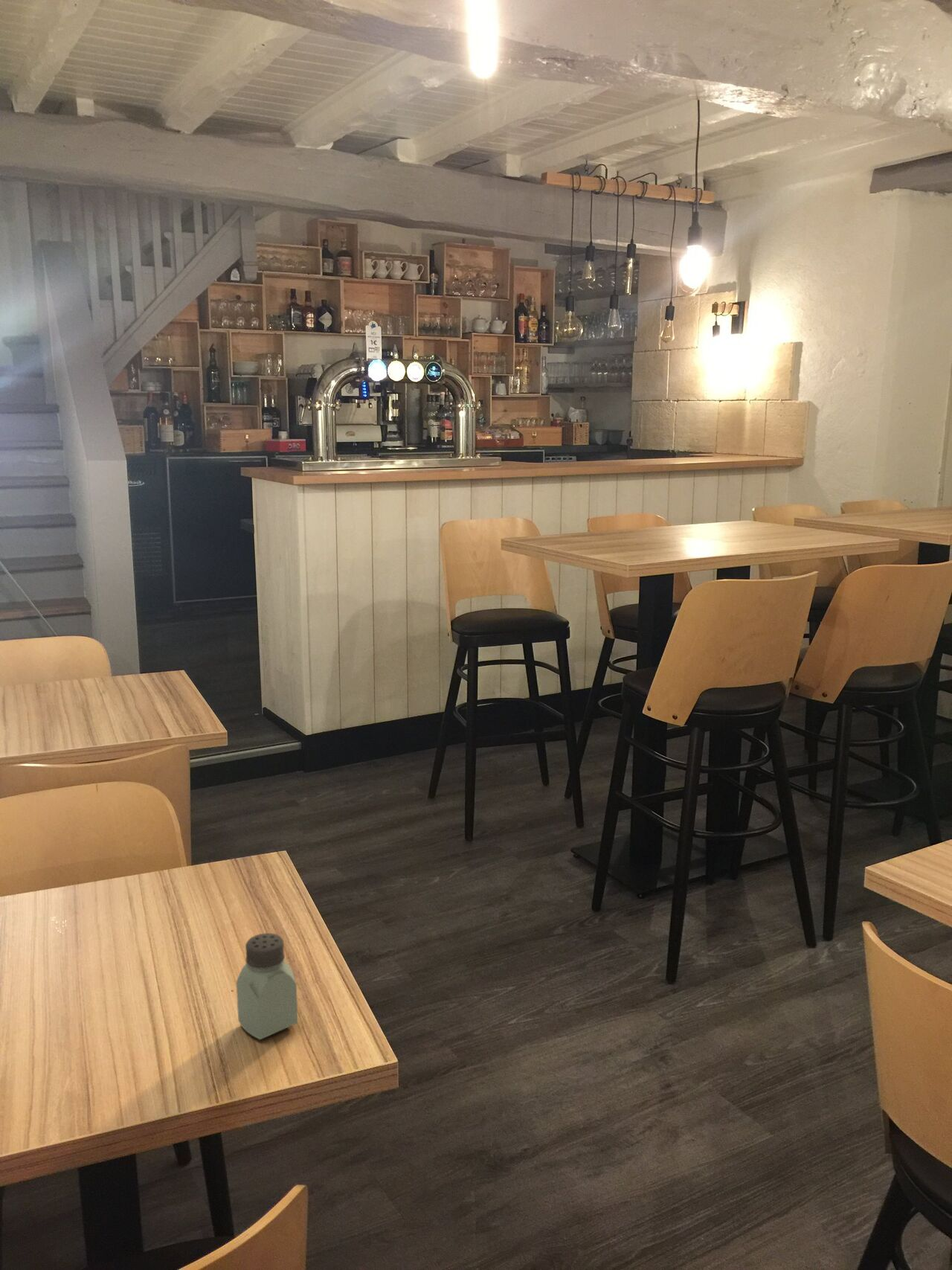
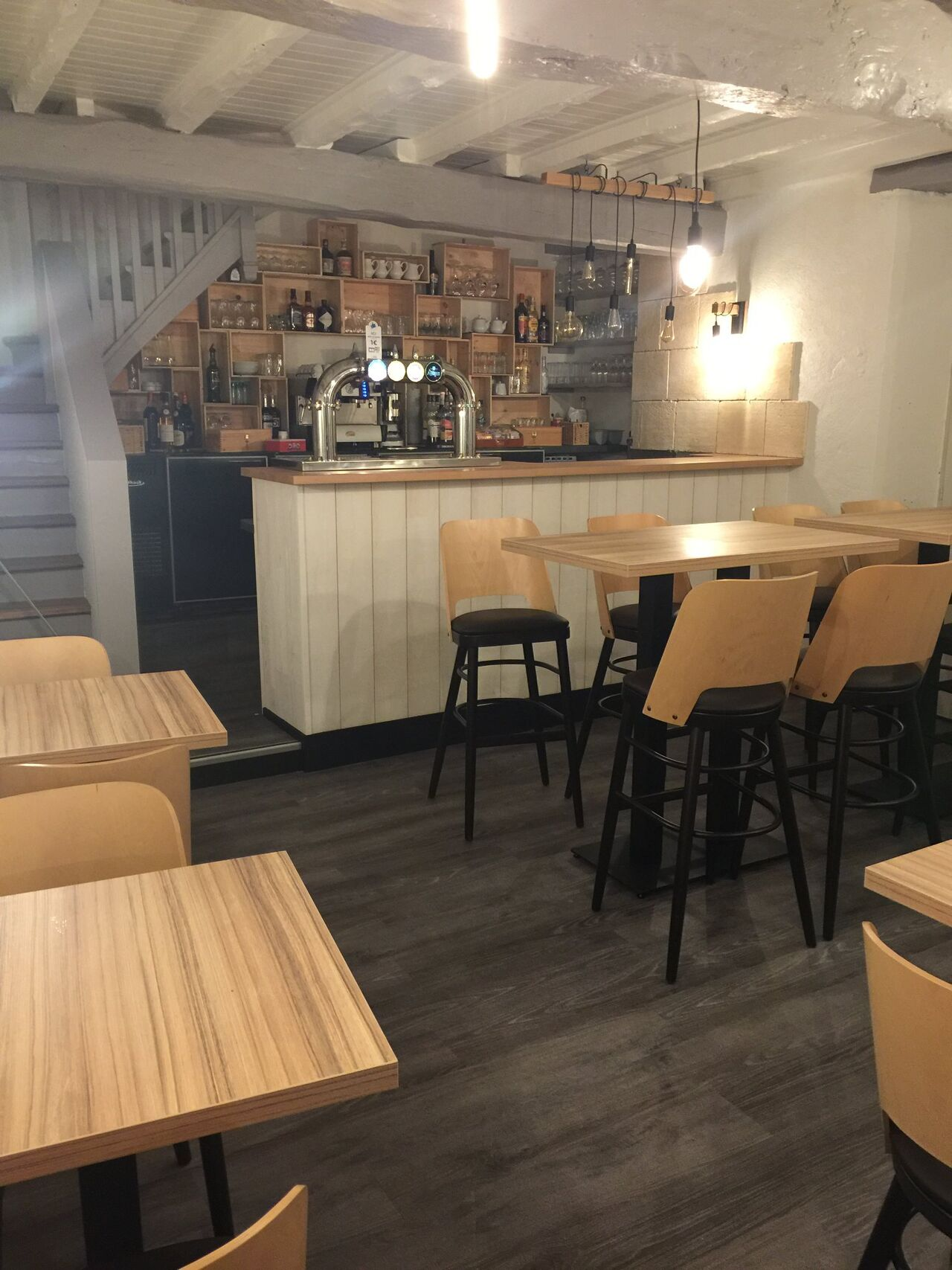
- saltshaker (266, 983)
